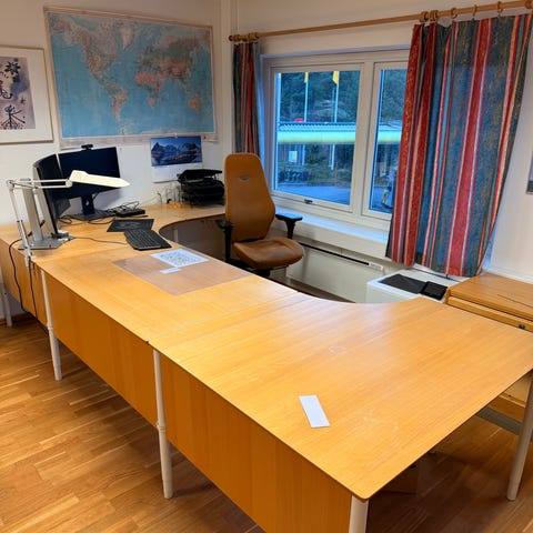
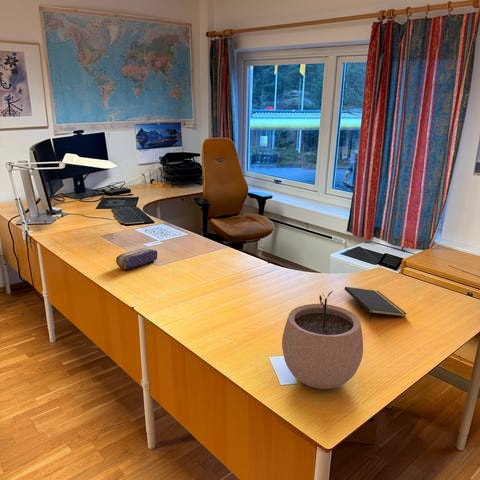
+ notepad (374, 301)
+ plant pot (322, 336)
+ pencil case (137, 257)
